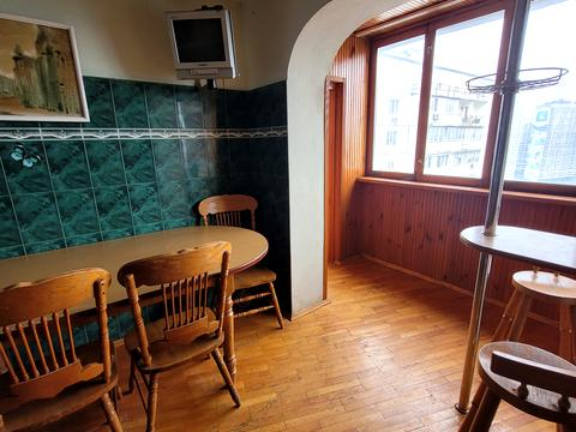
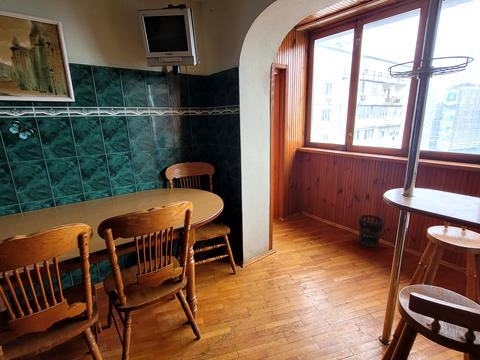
+ wastebasket (370, 231)
